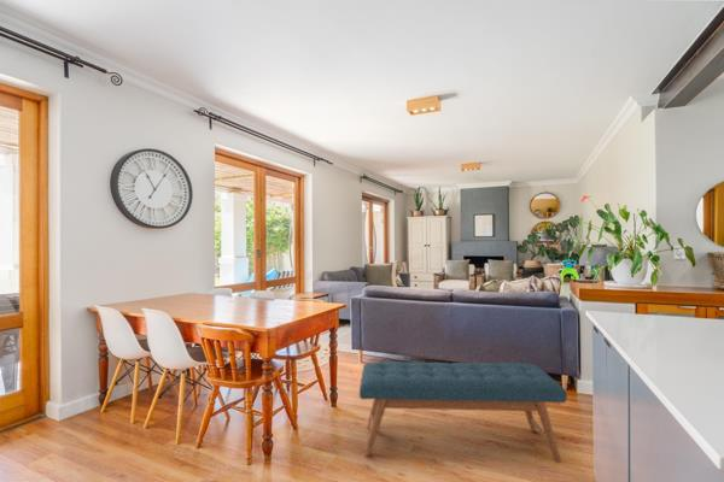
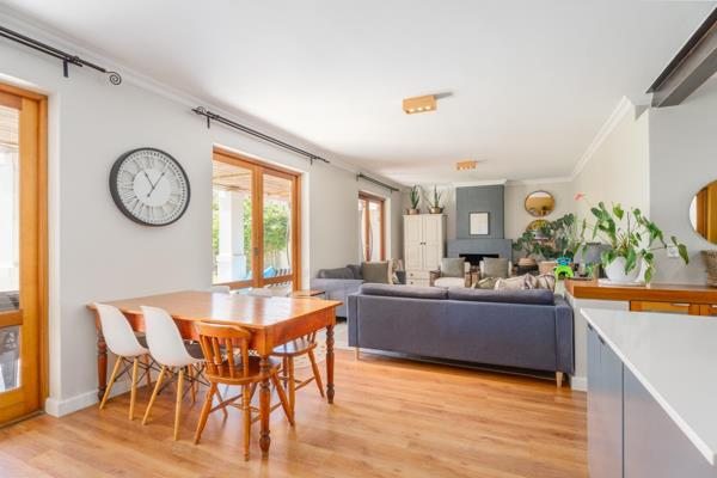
- bench (455, 405)
